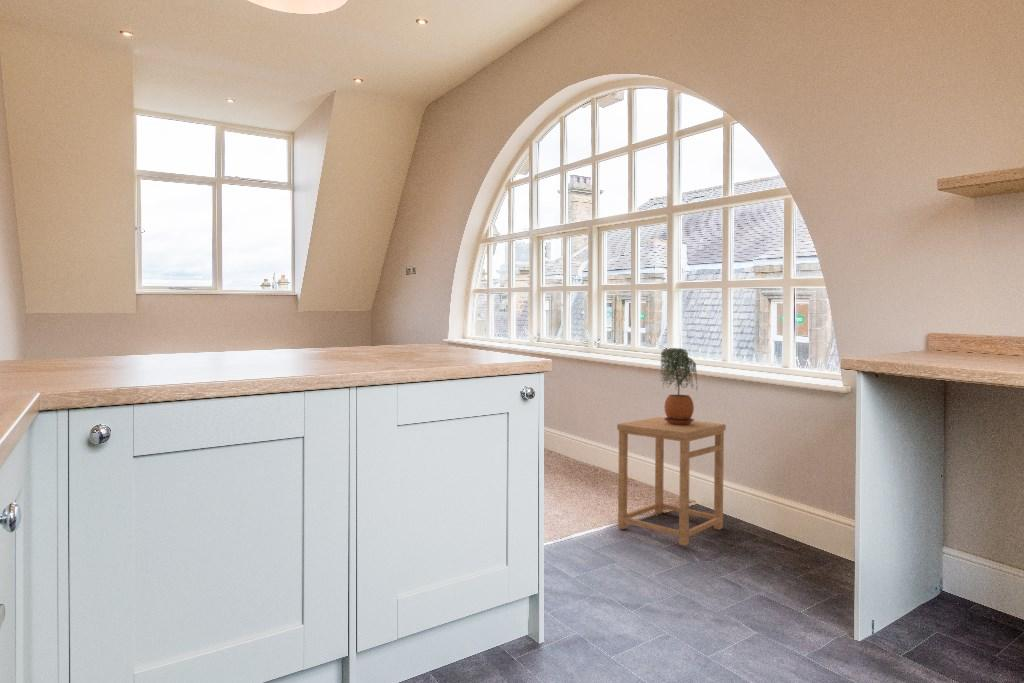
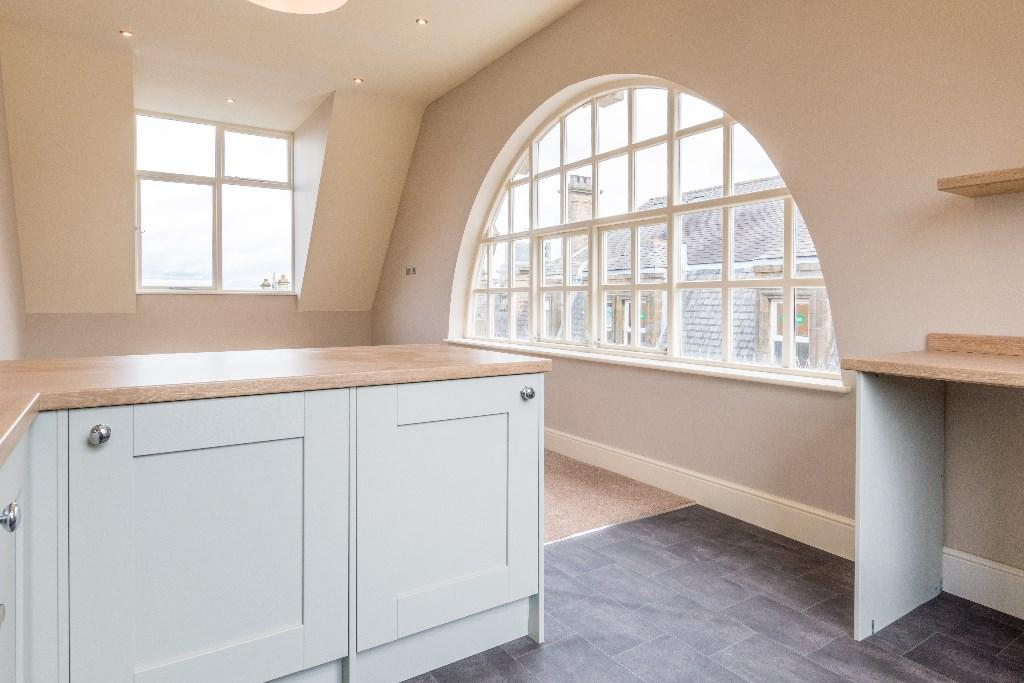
- side table (663, 472)
- potted plant (678, 385)
